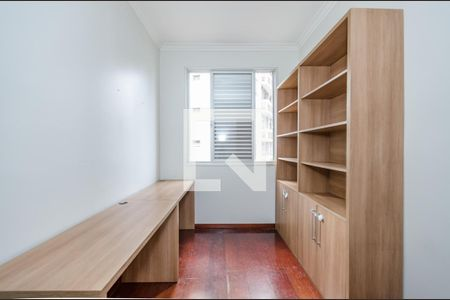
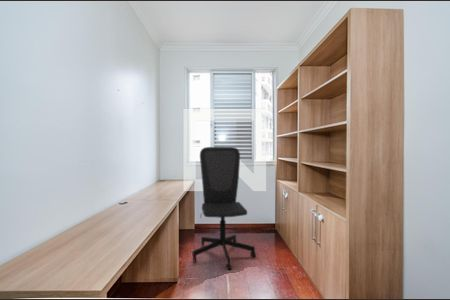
+ office chair (223, 201)
